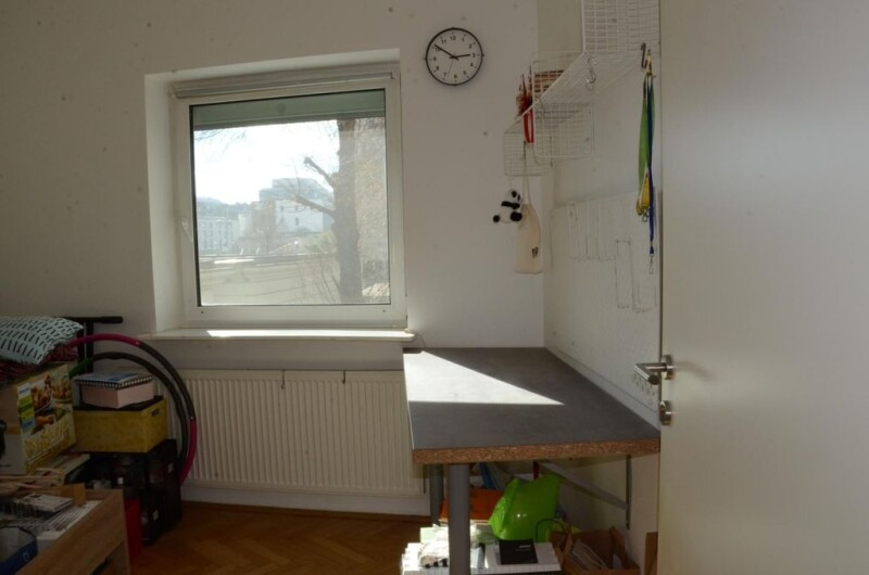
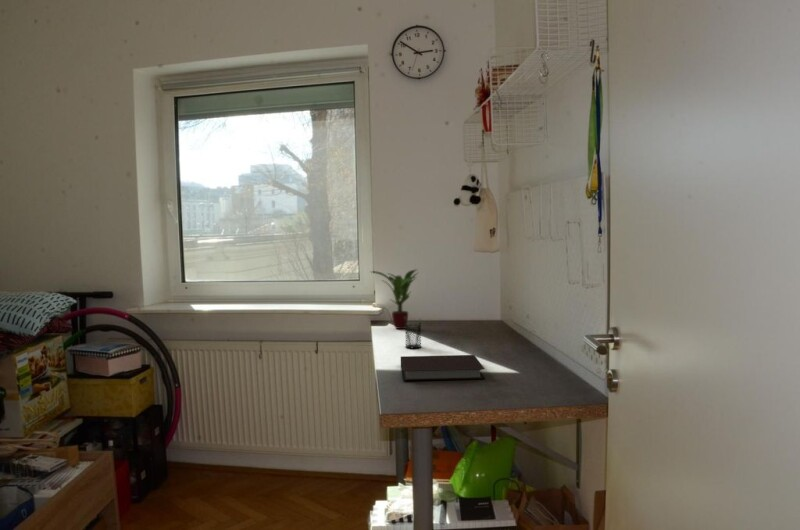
+ notebook (440, 366)
+ potted plant (395, 298)
+ pencil holder (413, 331)
